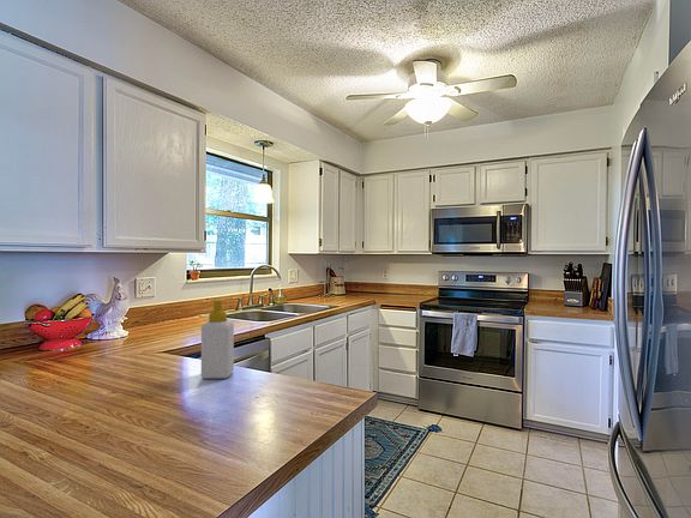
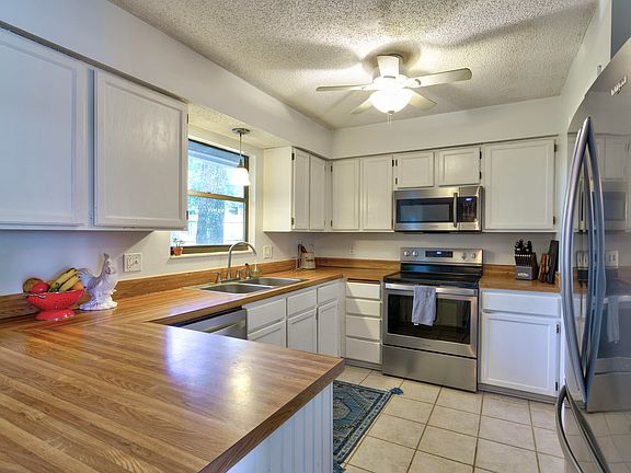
- soap bottle (217, 337)
